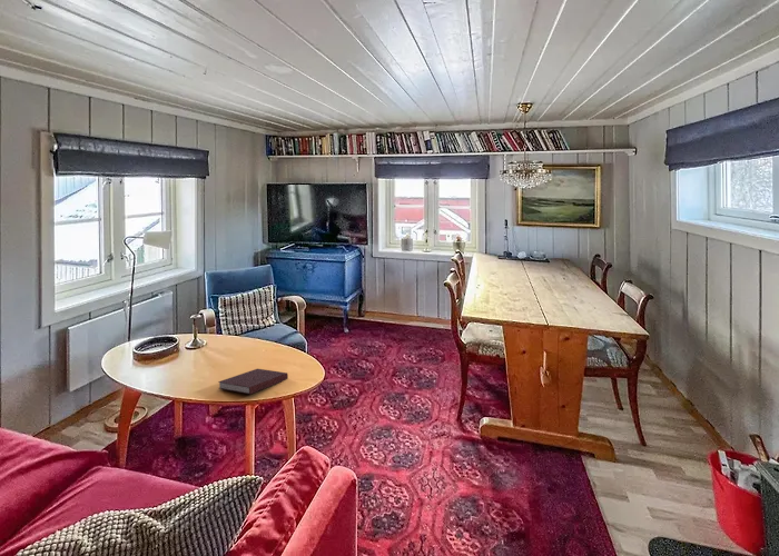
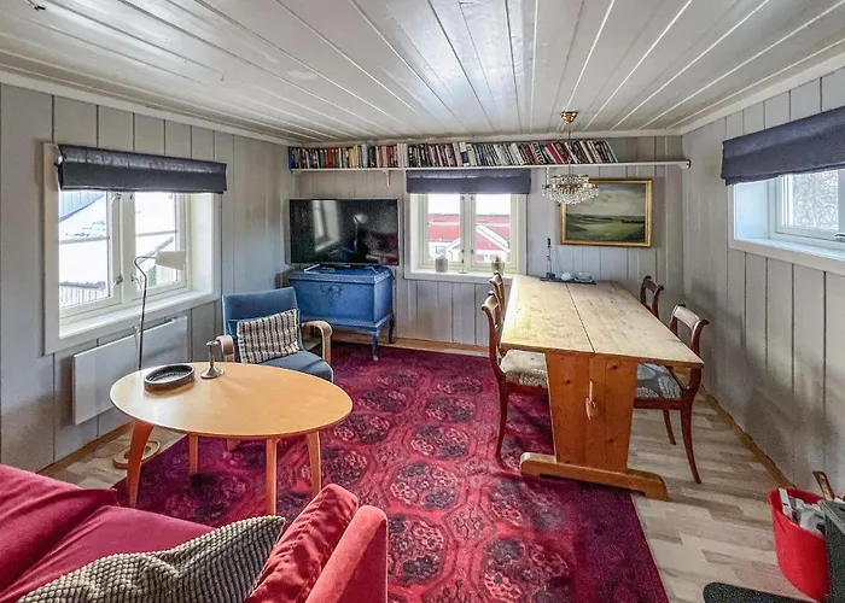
- notebook (254, 380)
